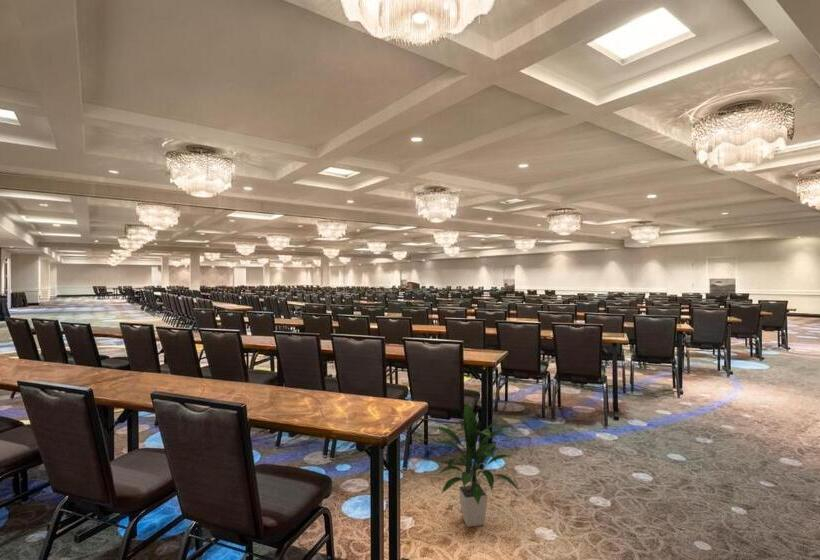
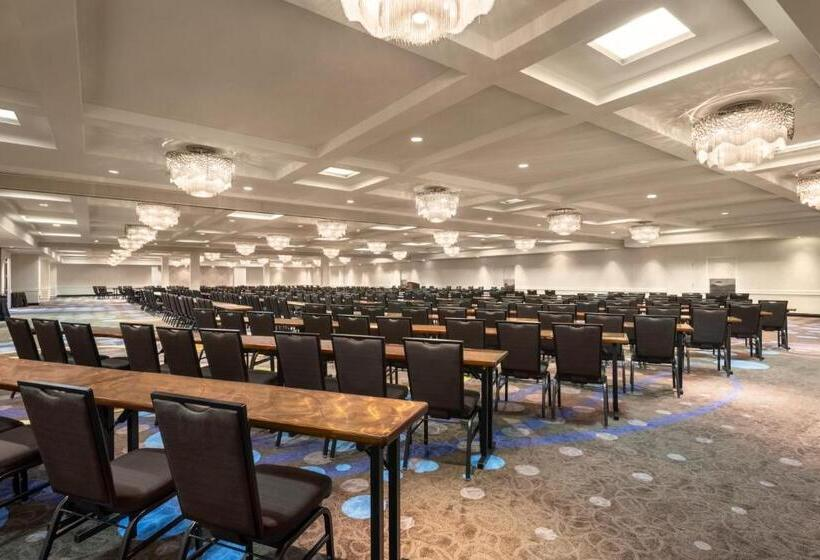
- indoor plant (476, 465)
